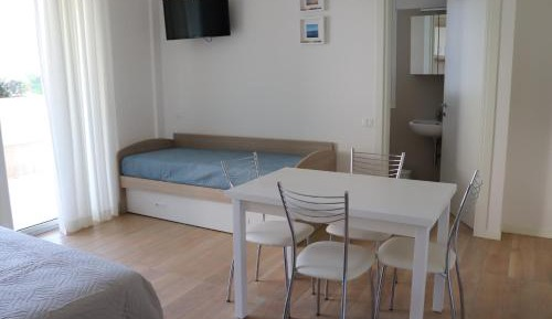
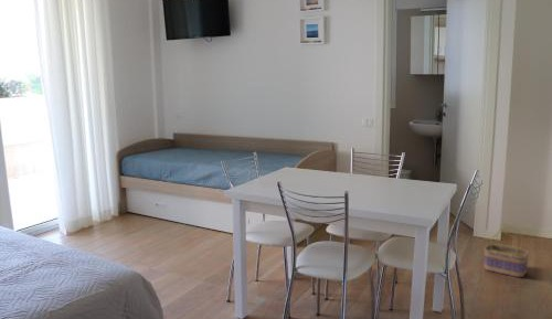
+ basket (506, 249)
